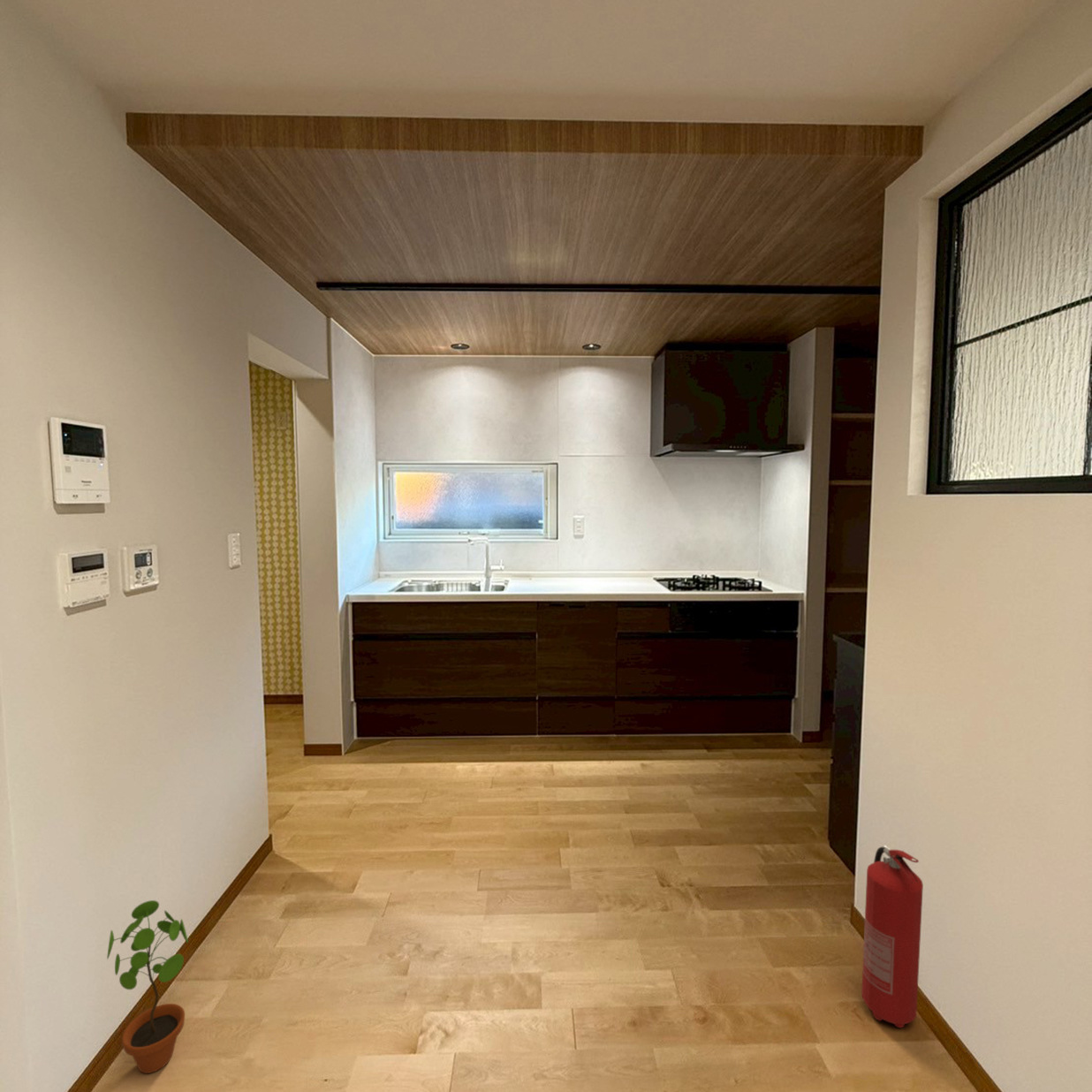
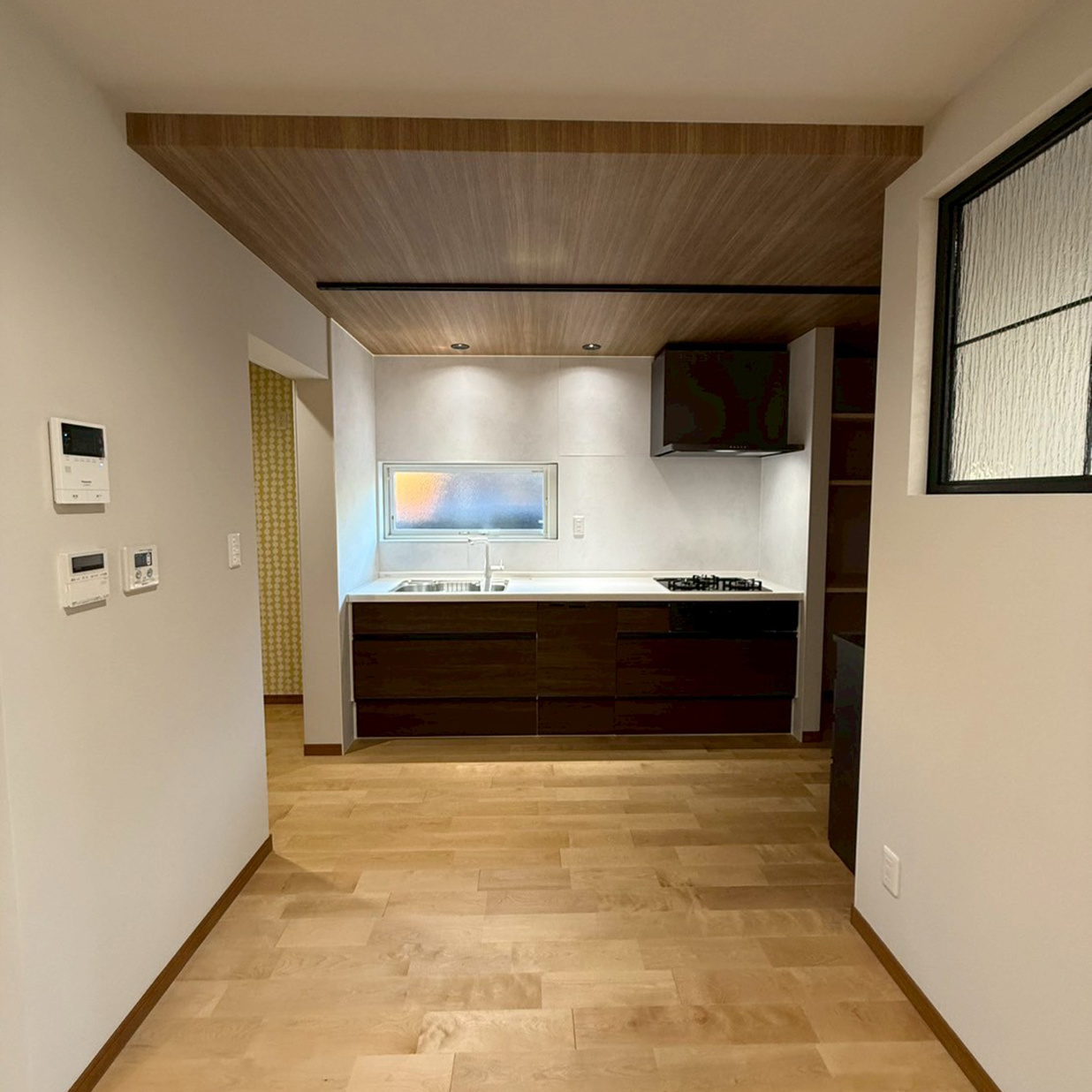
- fire extinguisher (891, 926)
- potted plant (154, 988)
